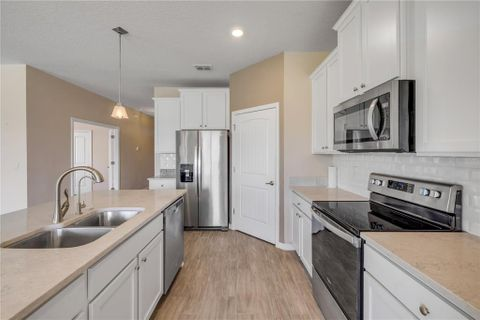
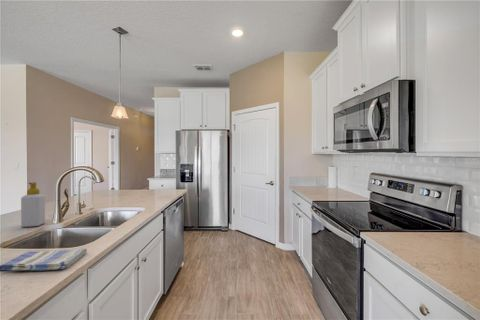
+ dish towel (46, 258)
+ soap bottle (33, 203)
